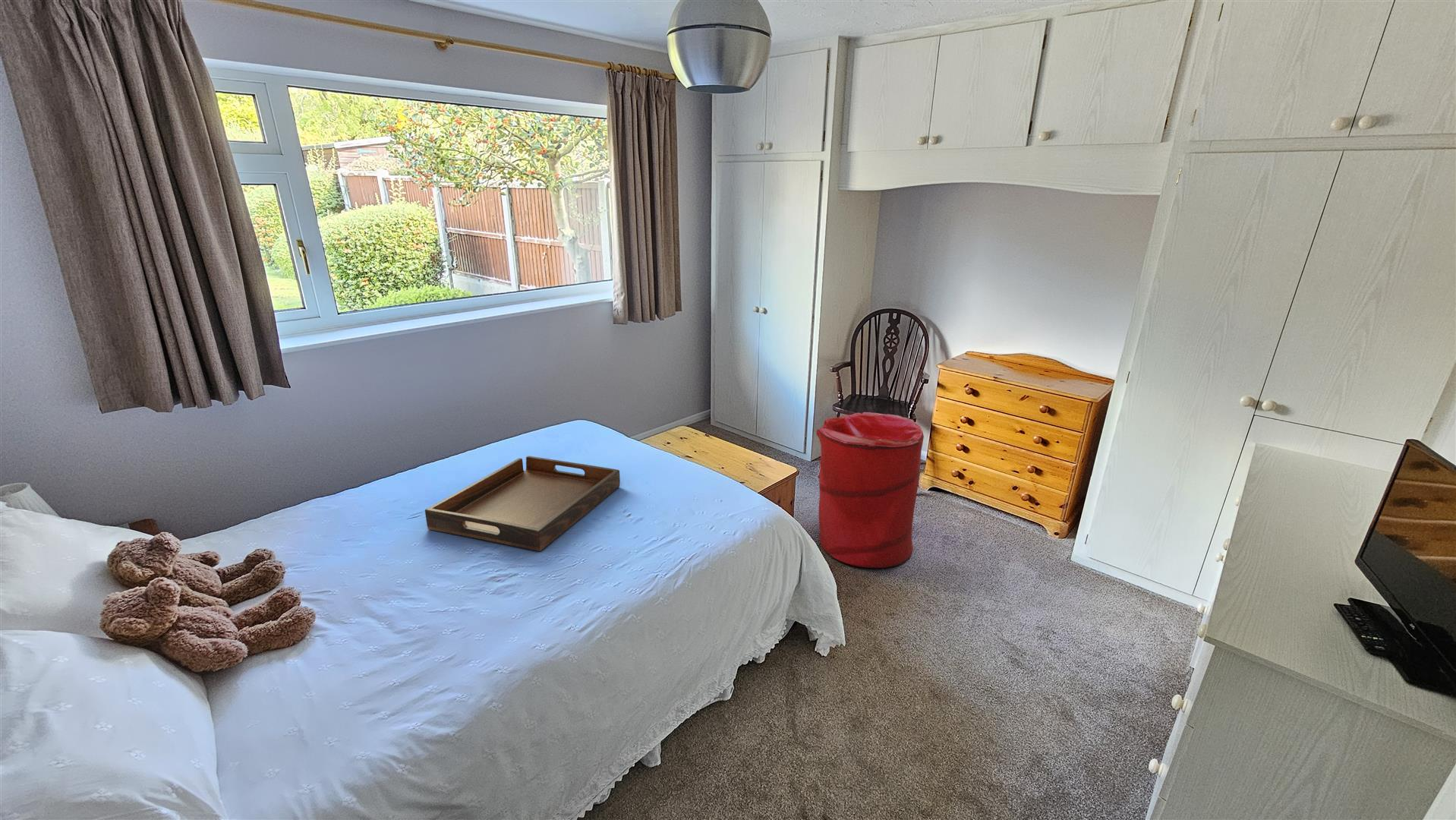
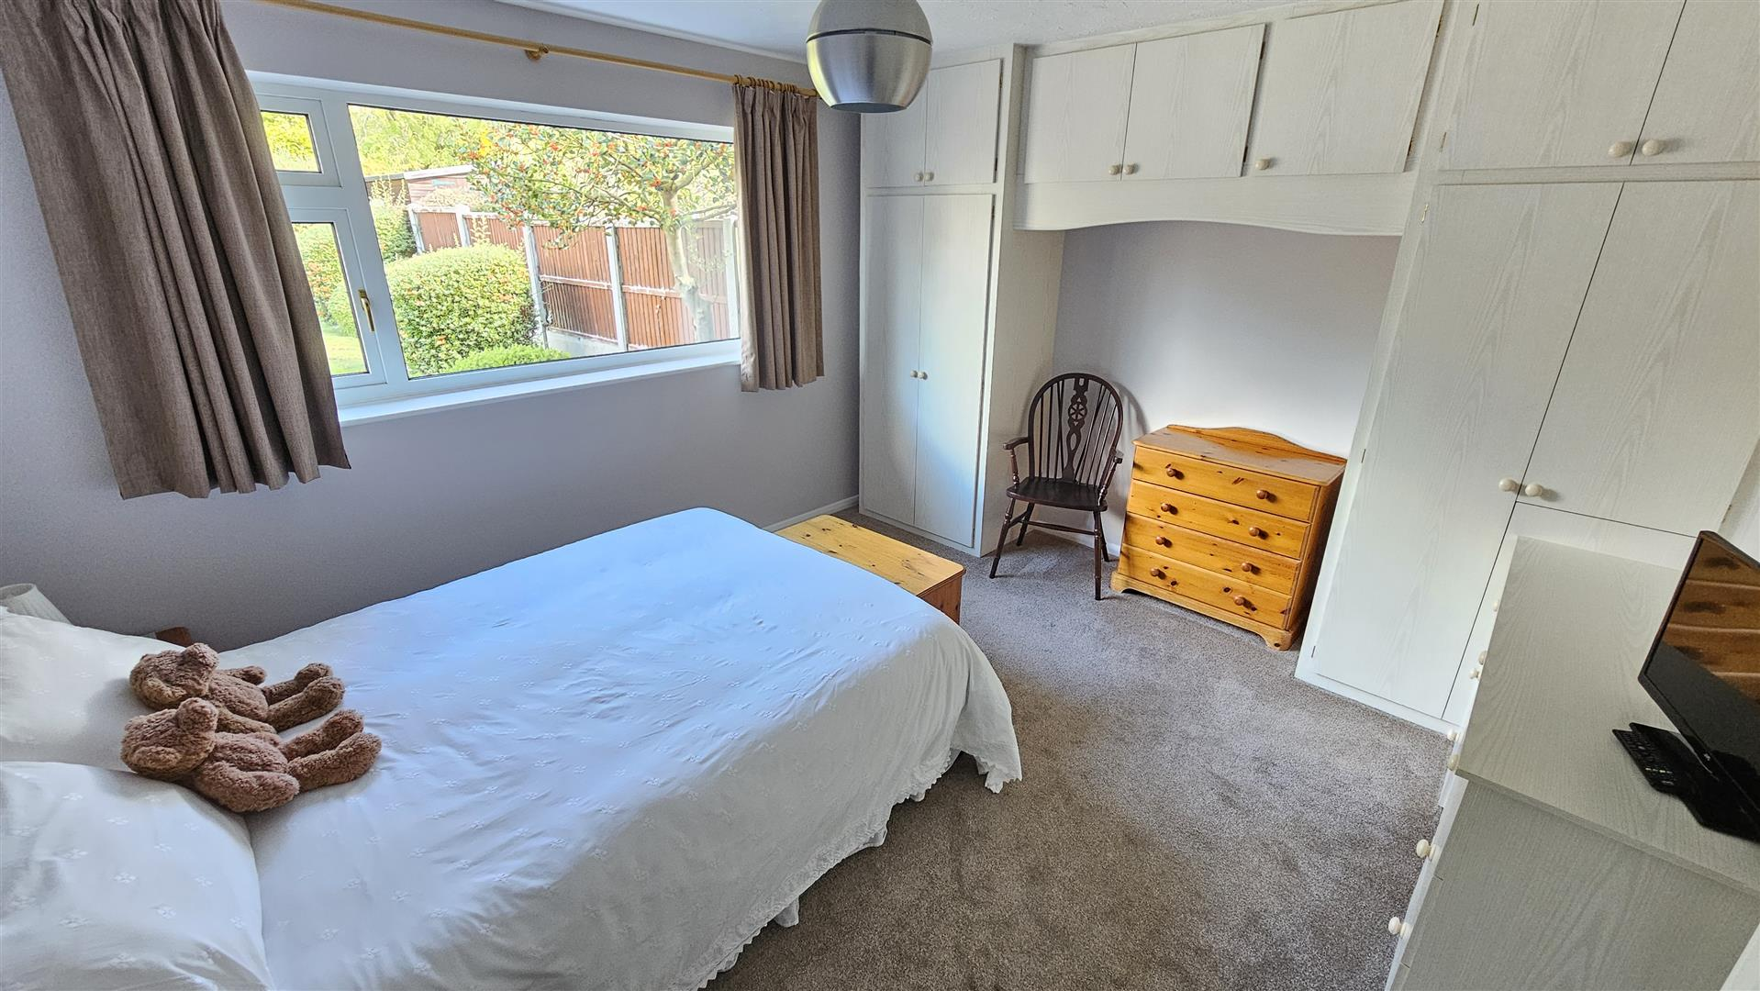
- serving tray (531, 497)
- laundry hamper (865, 484)
